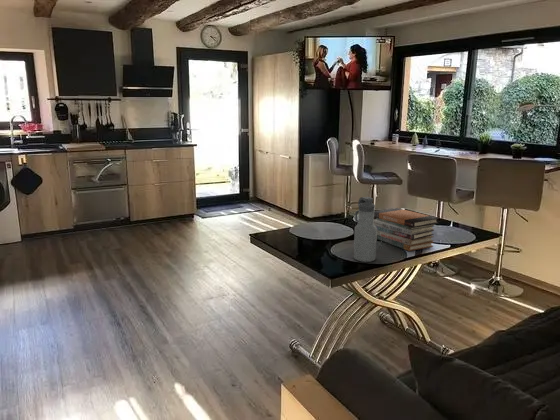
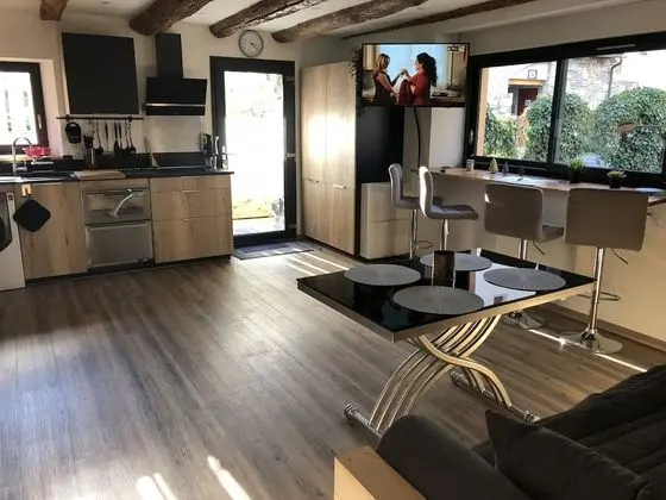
- book stack (403, 228)
- water bottle (365, 228)
